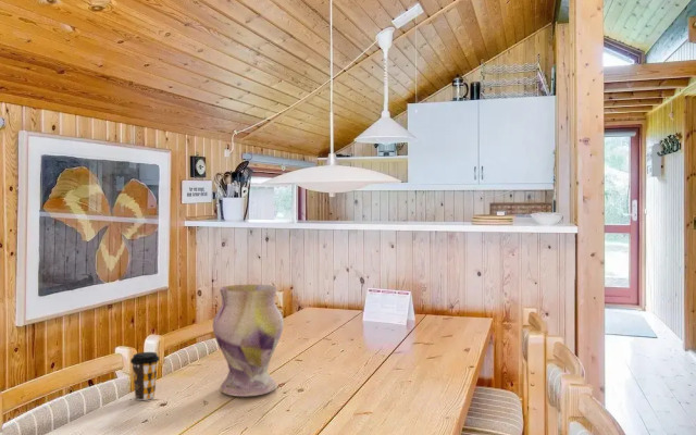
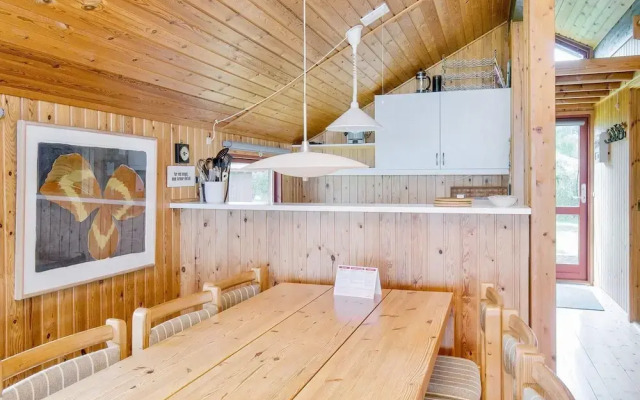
- coffee cup (145, 375)
- vase (248, 338)
